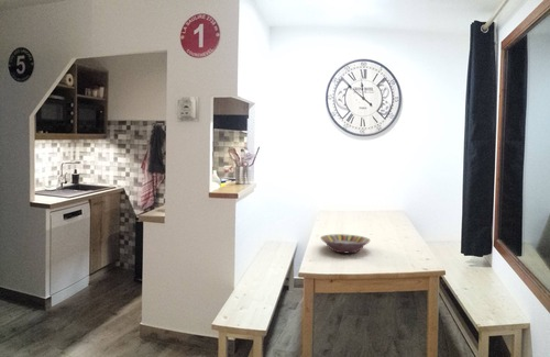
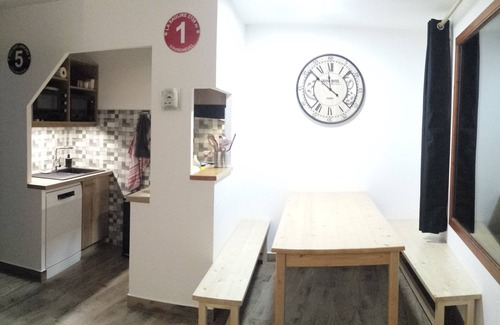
- serving bowl (344, 244)
